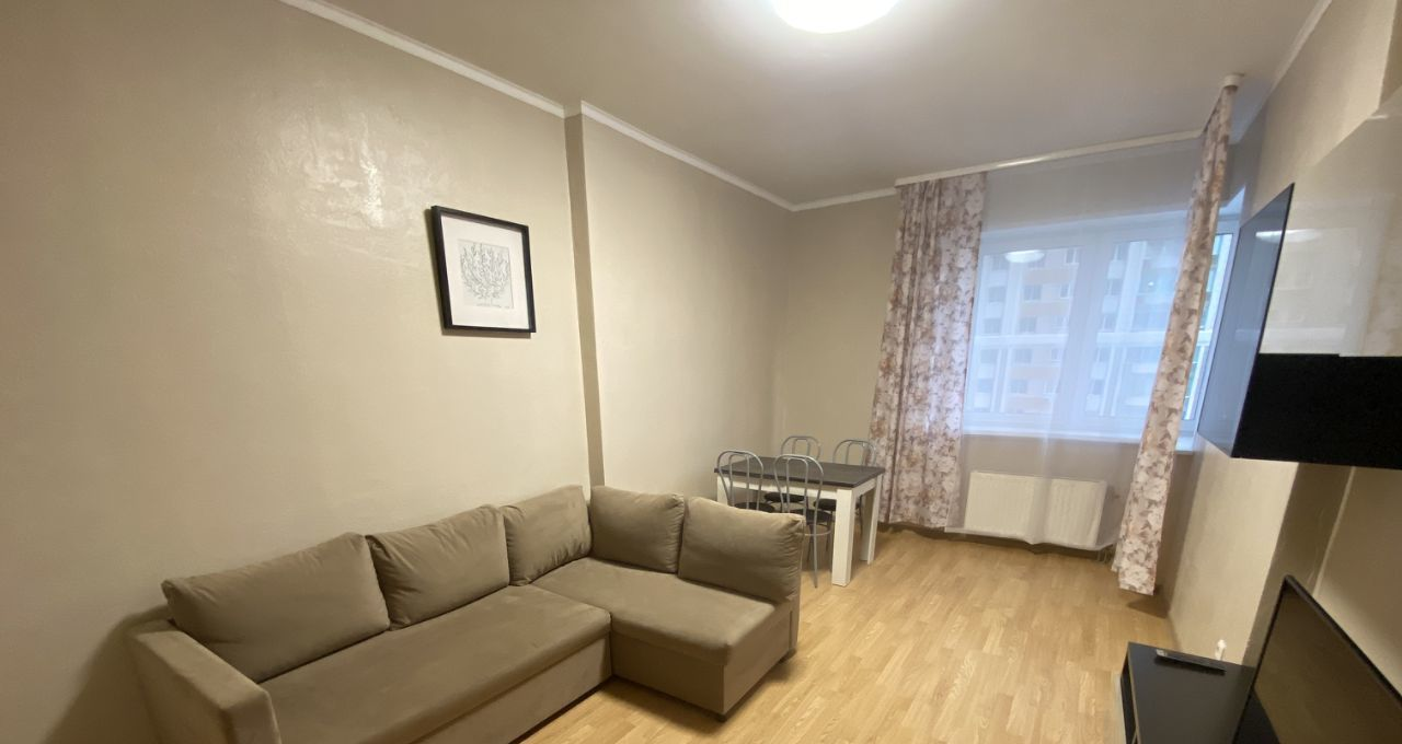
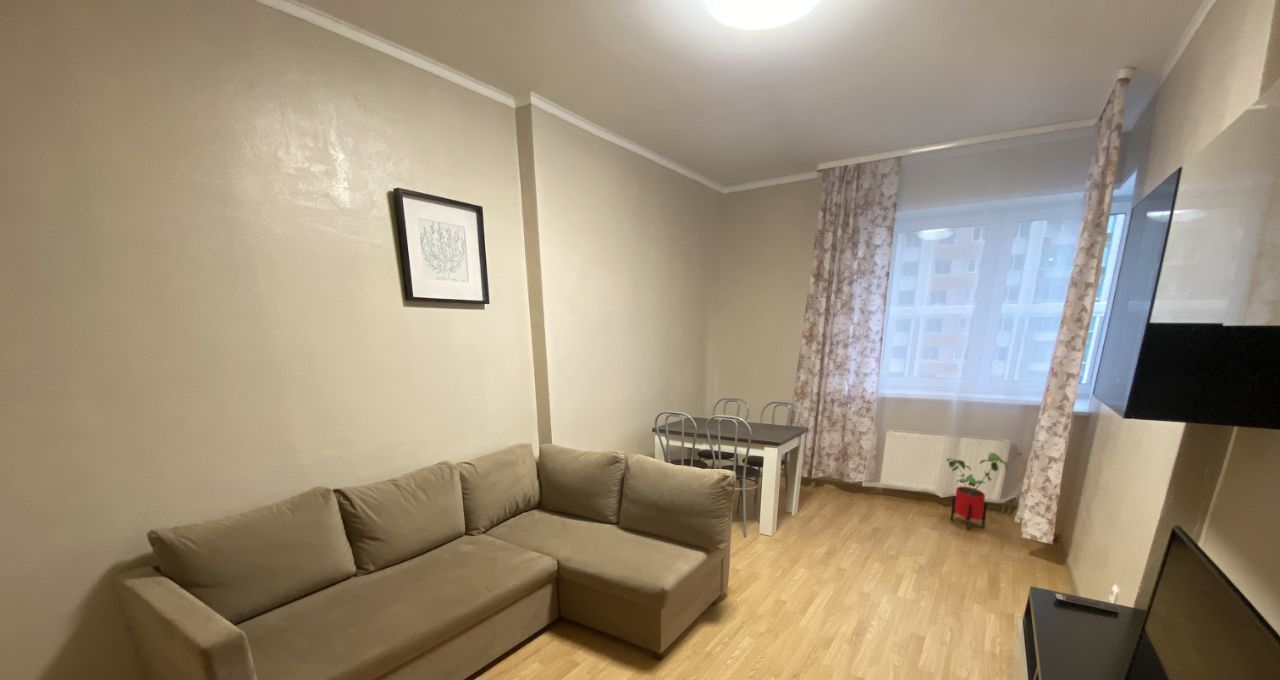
+ house plant (974, 488)
